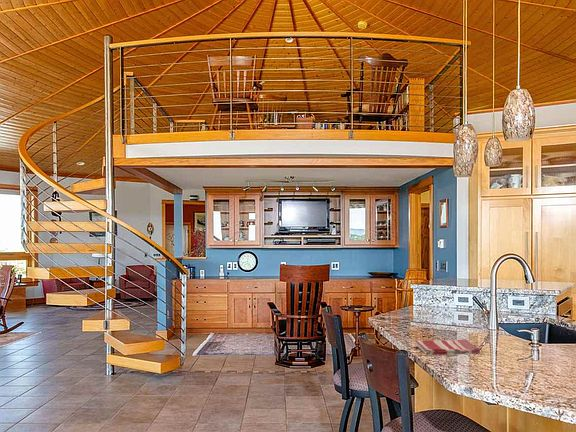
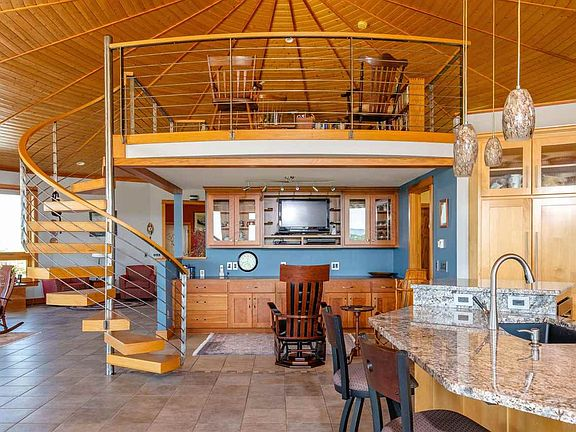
- dish towel (446, 346)
